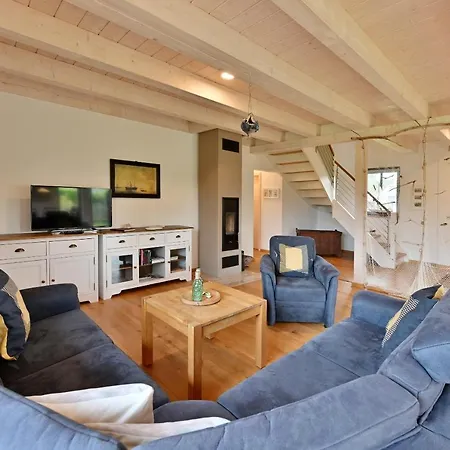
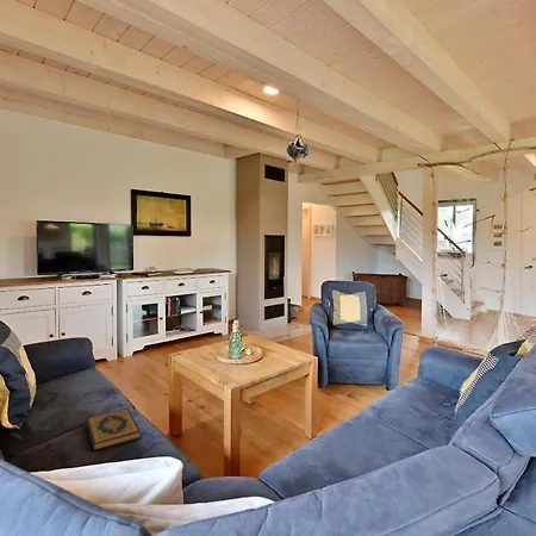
+ hardback book (112, 426)
